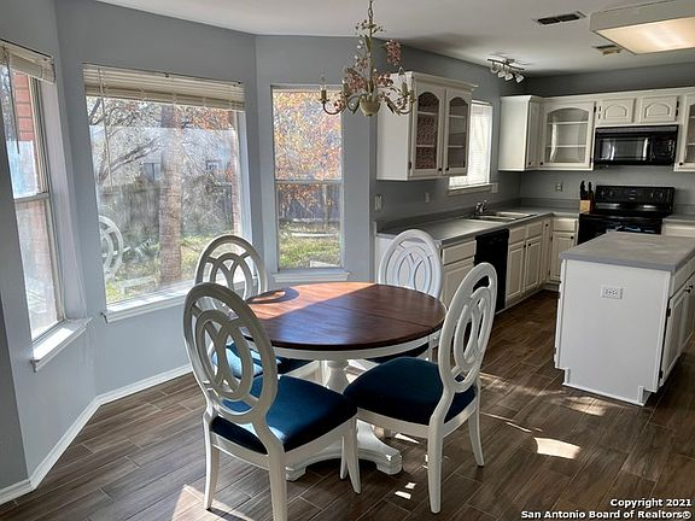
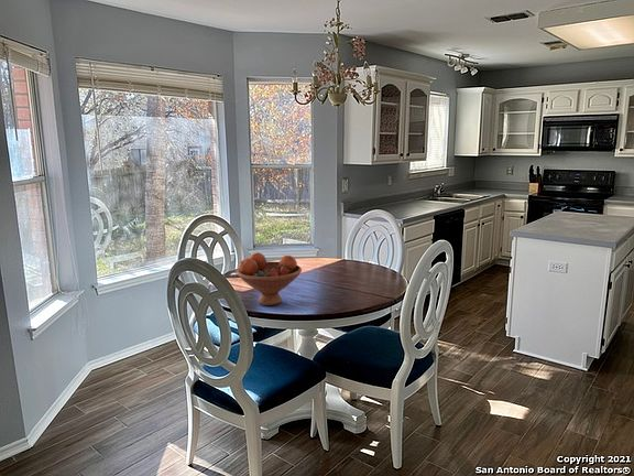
+ fruit bowl (269, 279)
